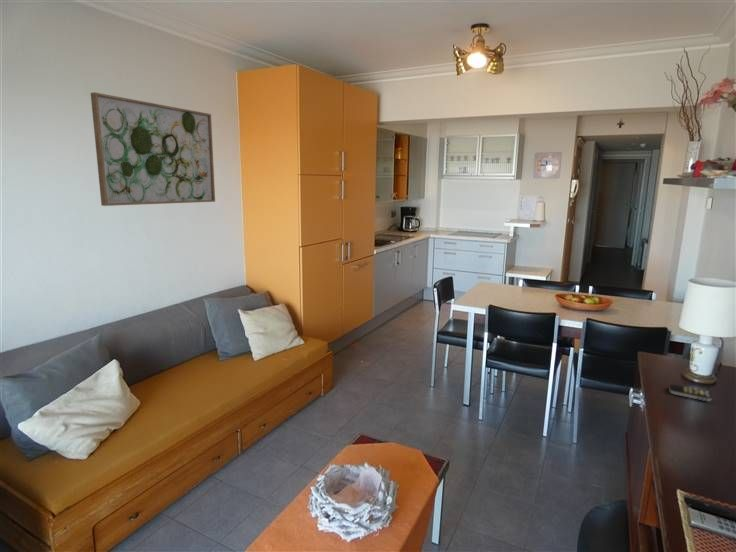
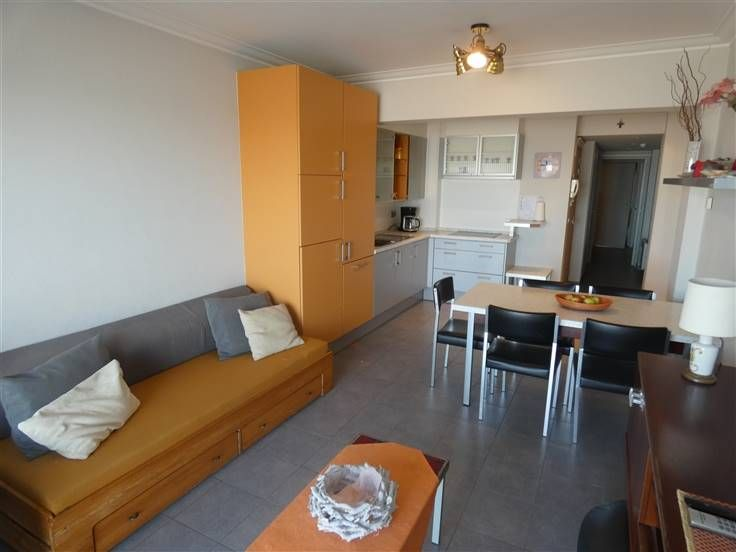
- remote control (690, 392)
- wall art (163, 155)
